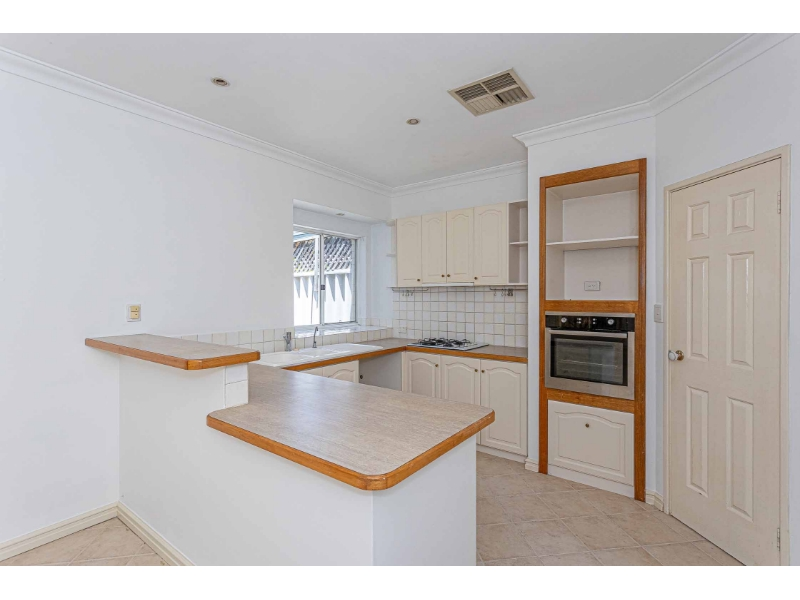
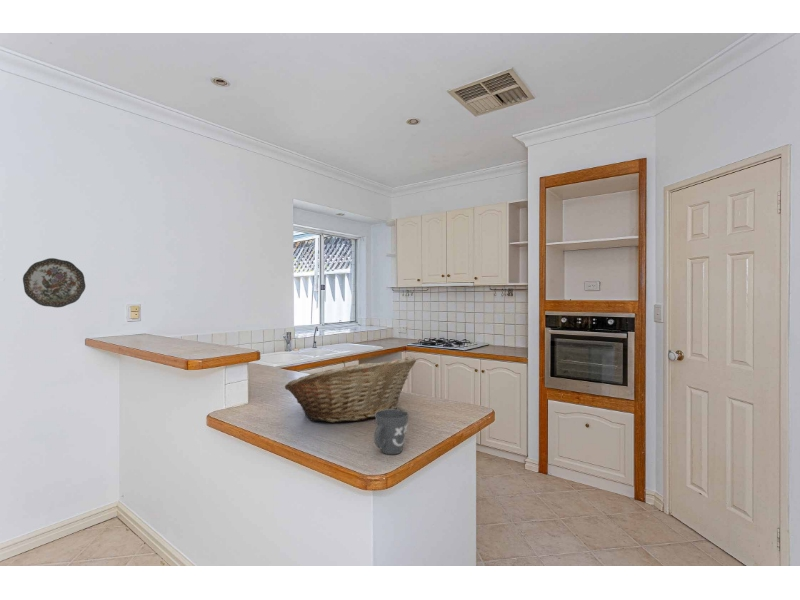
+ fruit basket (354, 383)
+ decorative plate (54, 283)
+ mug (388, 433)
